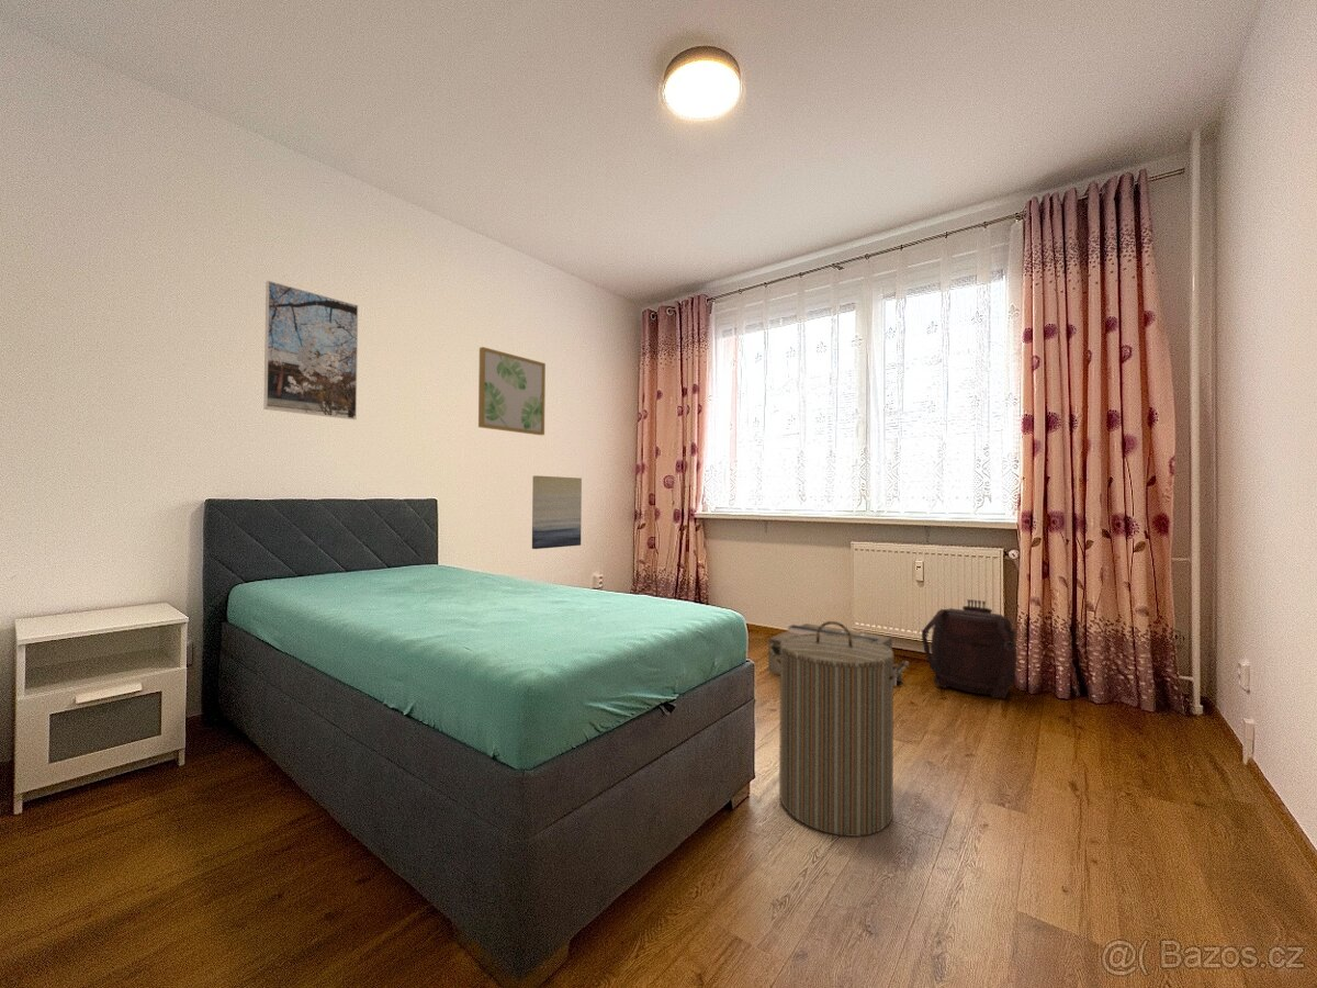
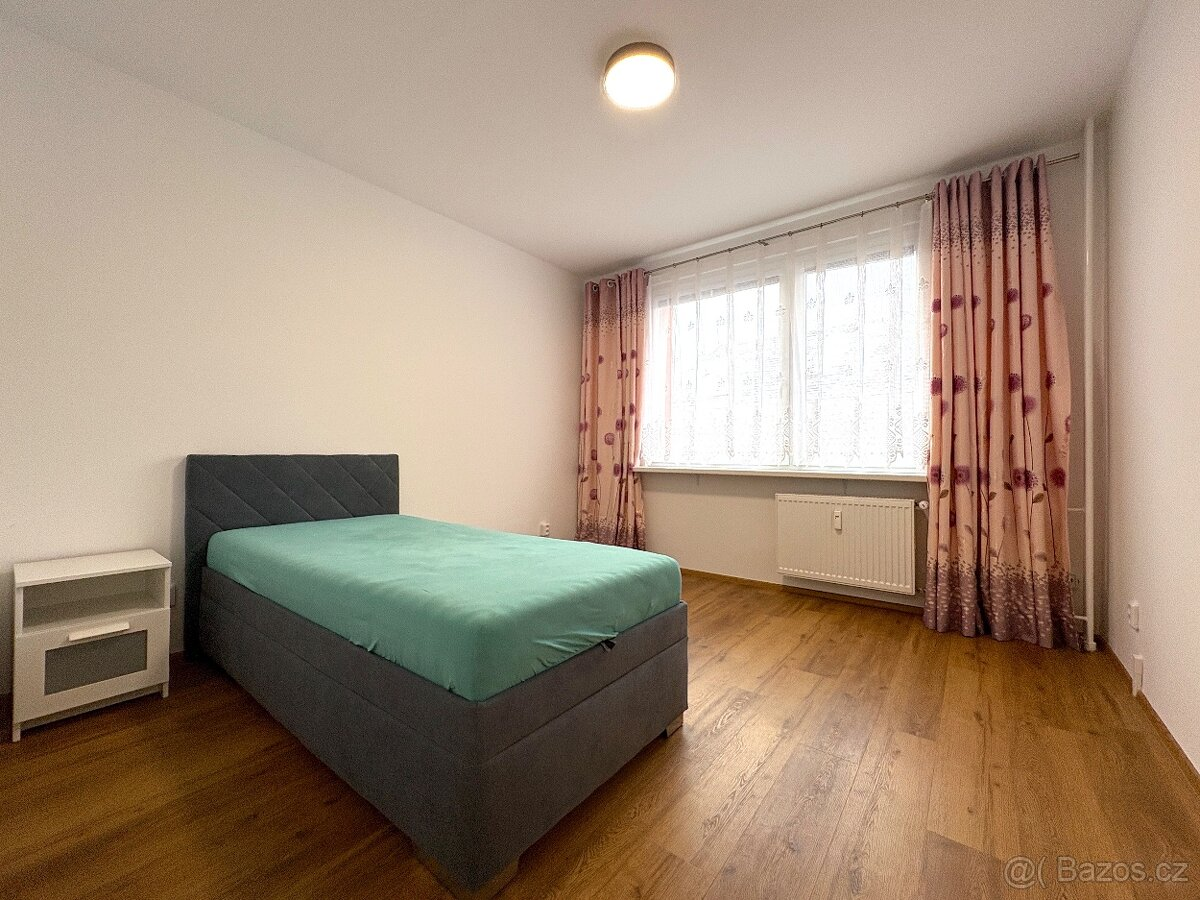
- backpack (971, 645)
- ceiling vent (843, 635)
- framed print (313, 353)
- laundry hamper (834, 712)
- wall art (558, 512)
- wall art (513, 393)
